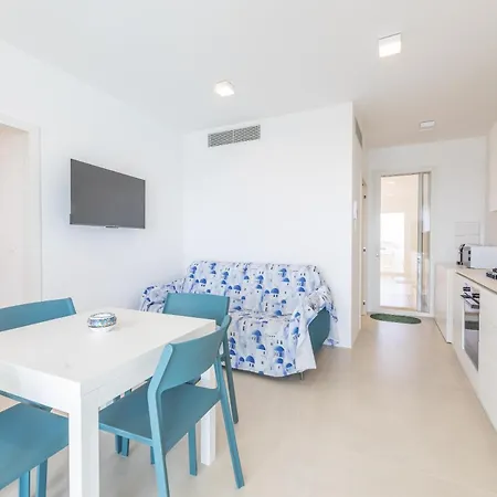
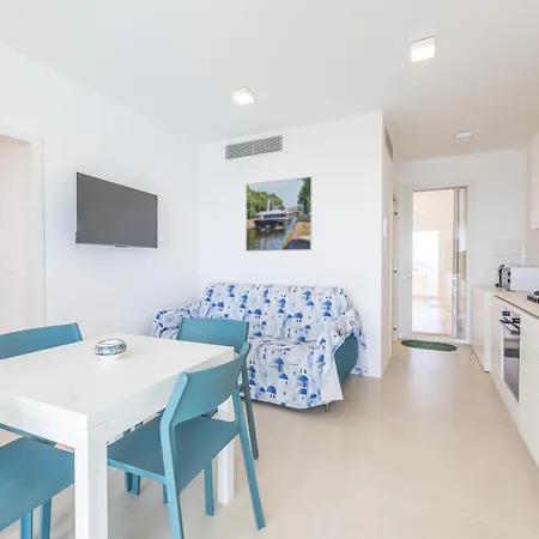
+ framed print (277, 216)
